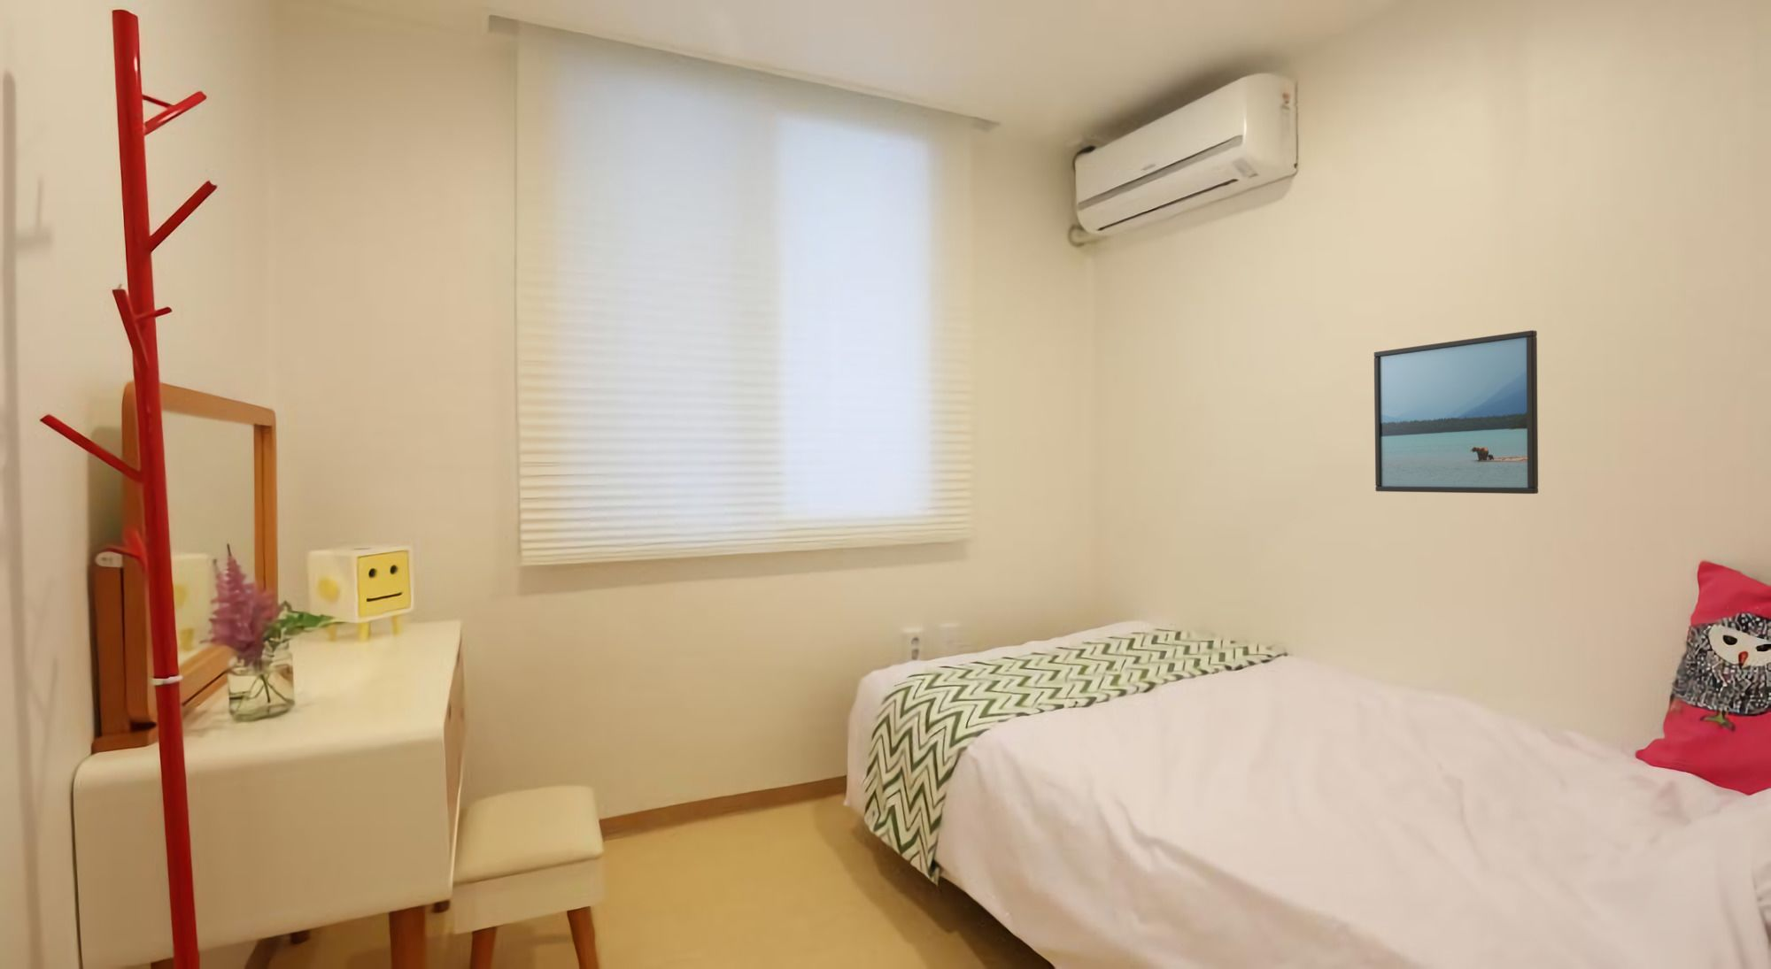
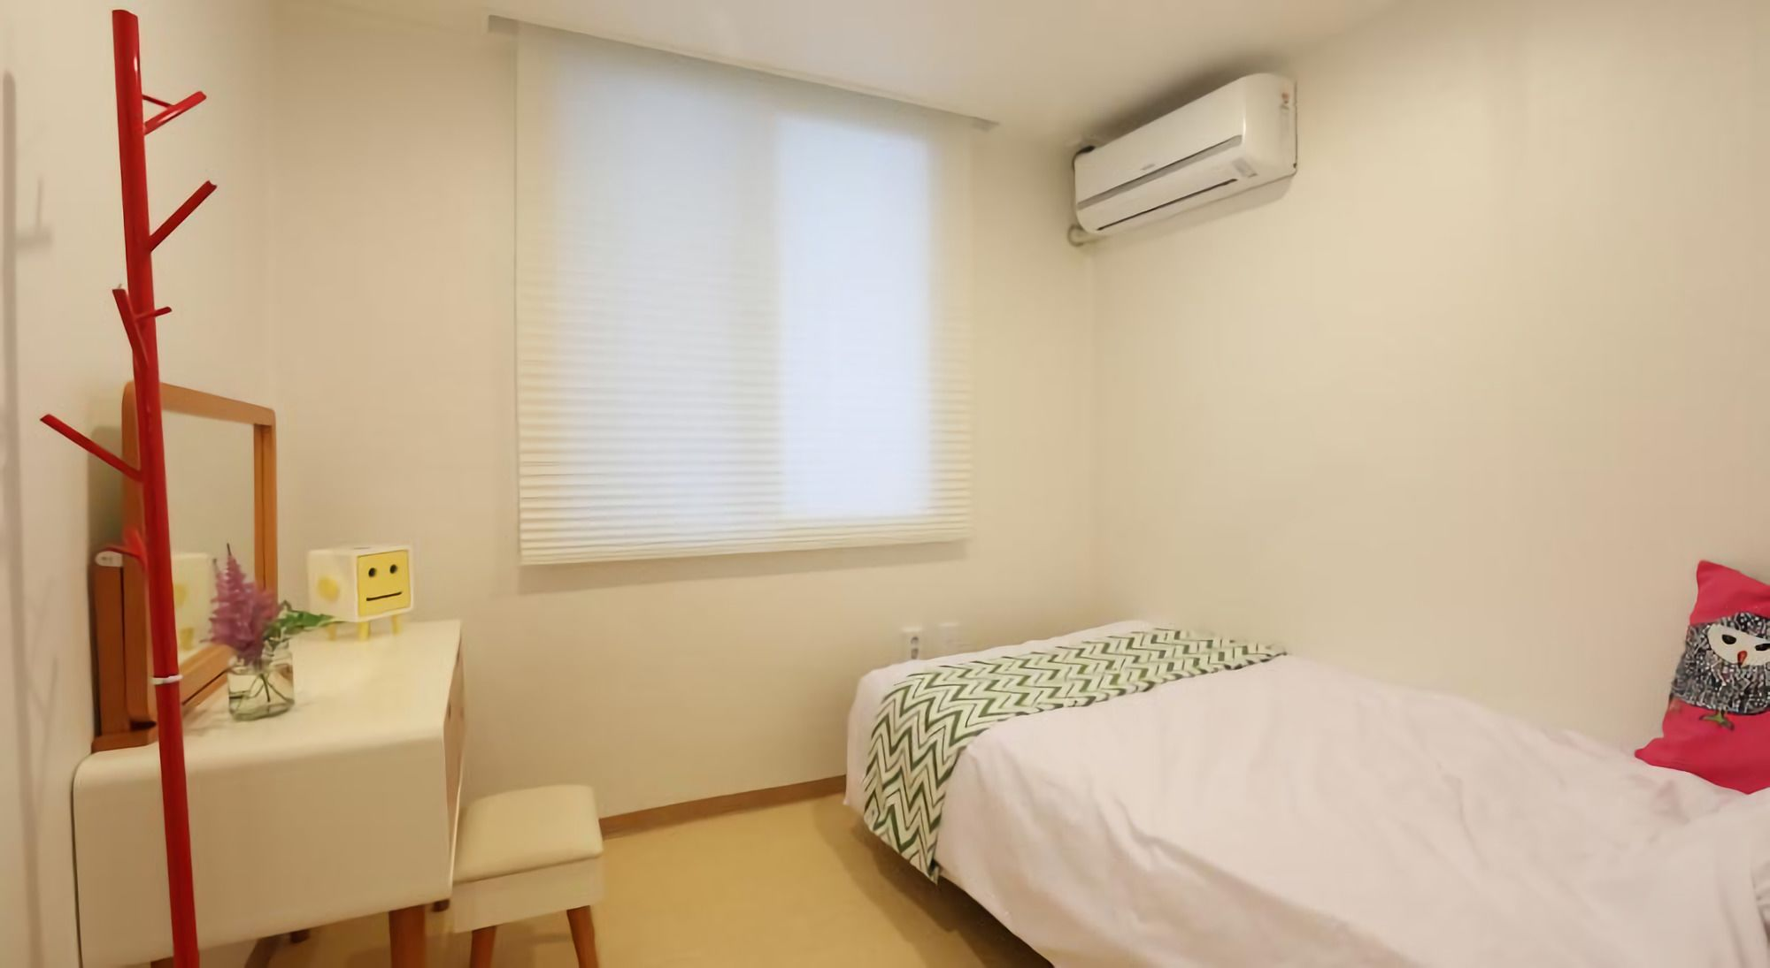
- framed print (1450, 416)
